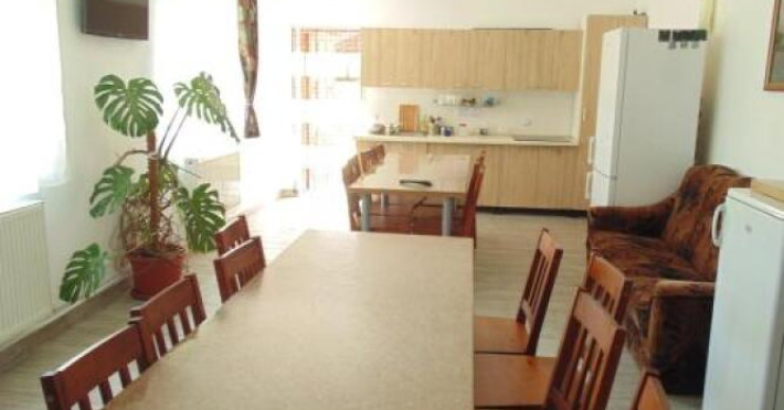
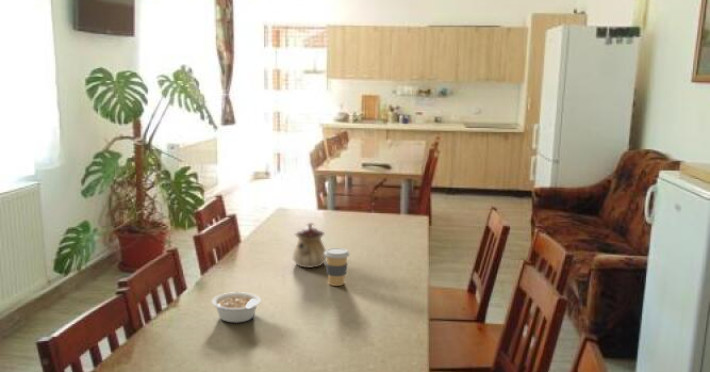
+ teapot (310, 242)
+ coffee cup (336, 267)
+ legume (238, 307)
